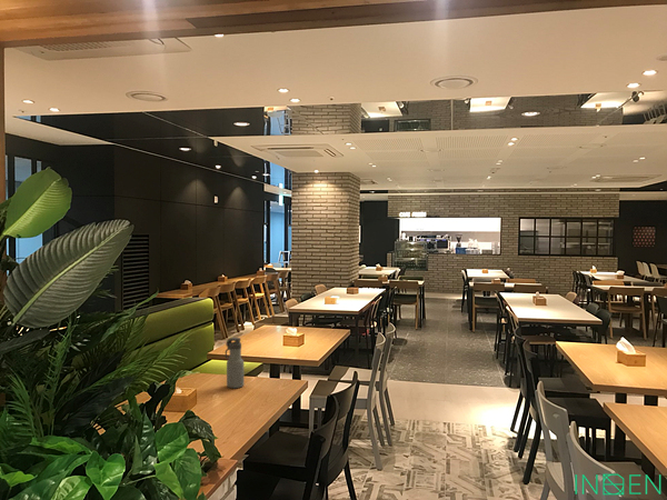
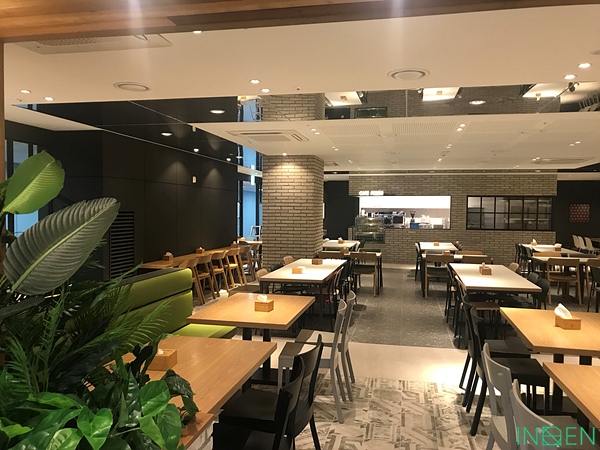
- water bottle (235, 361)
